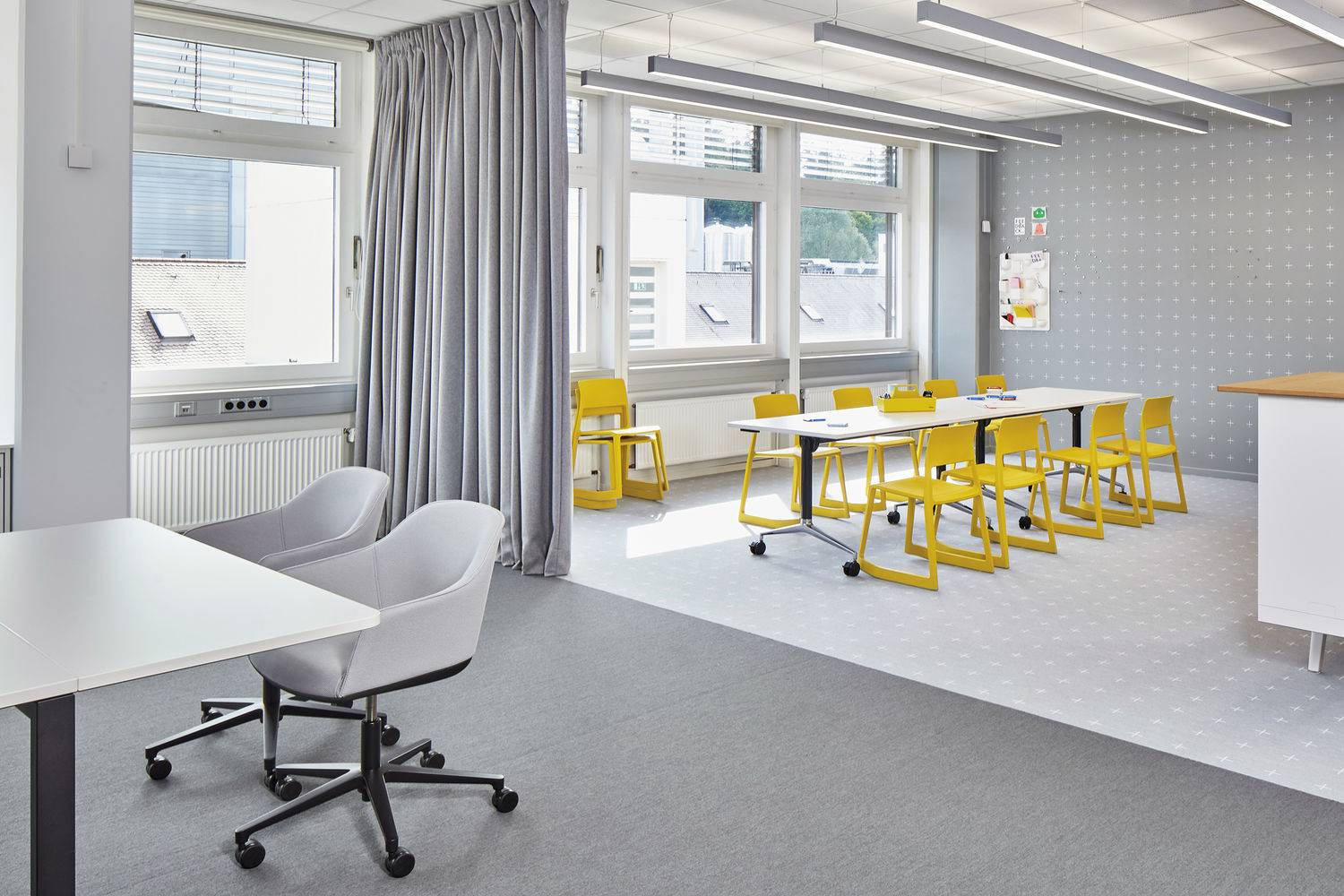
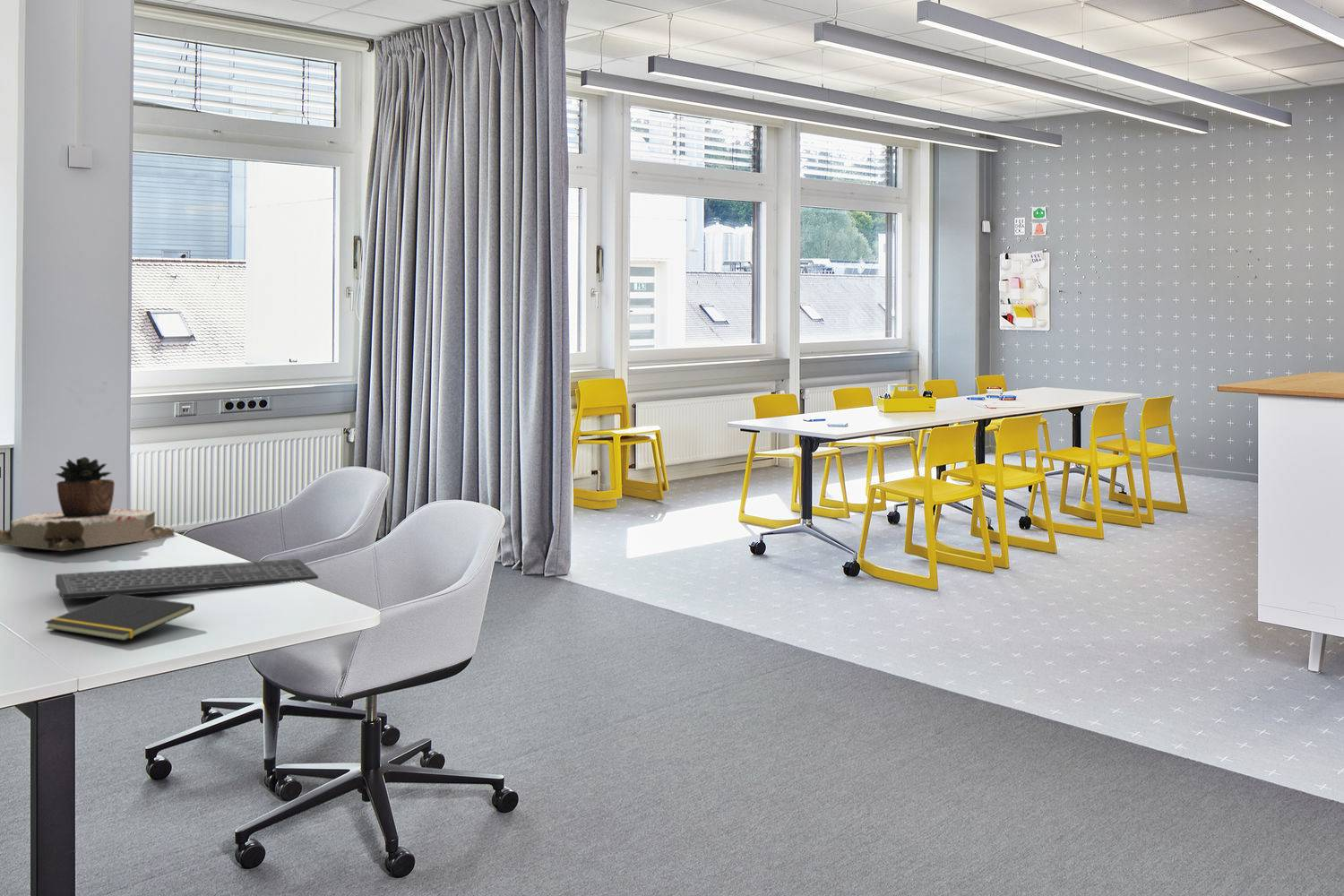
+ succulent plant (79, 498)
+ keyboard (190, 577)
+ notepad (120, 616)
